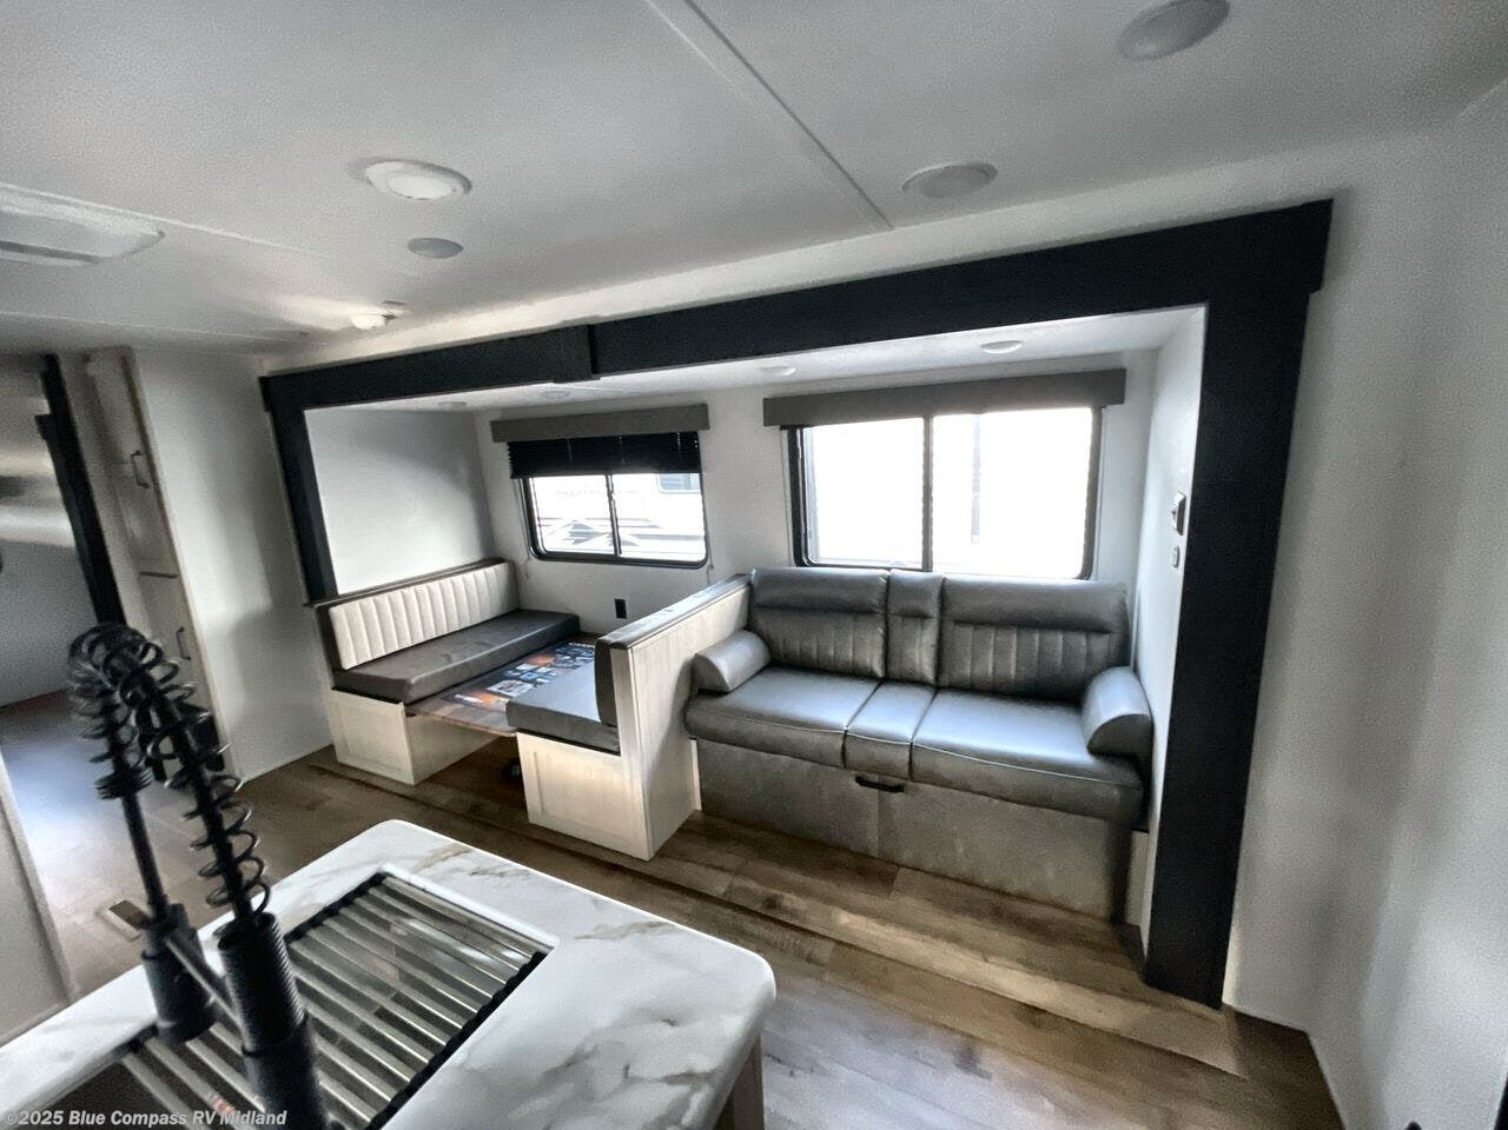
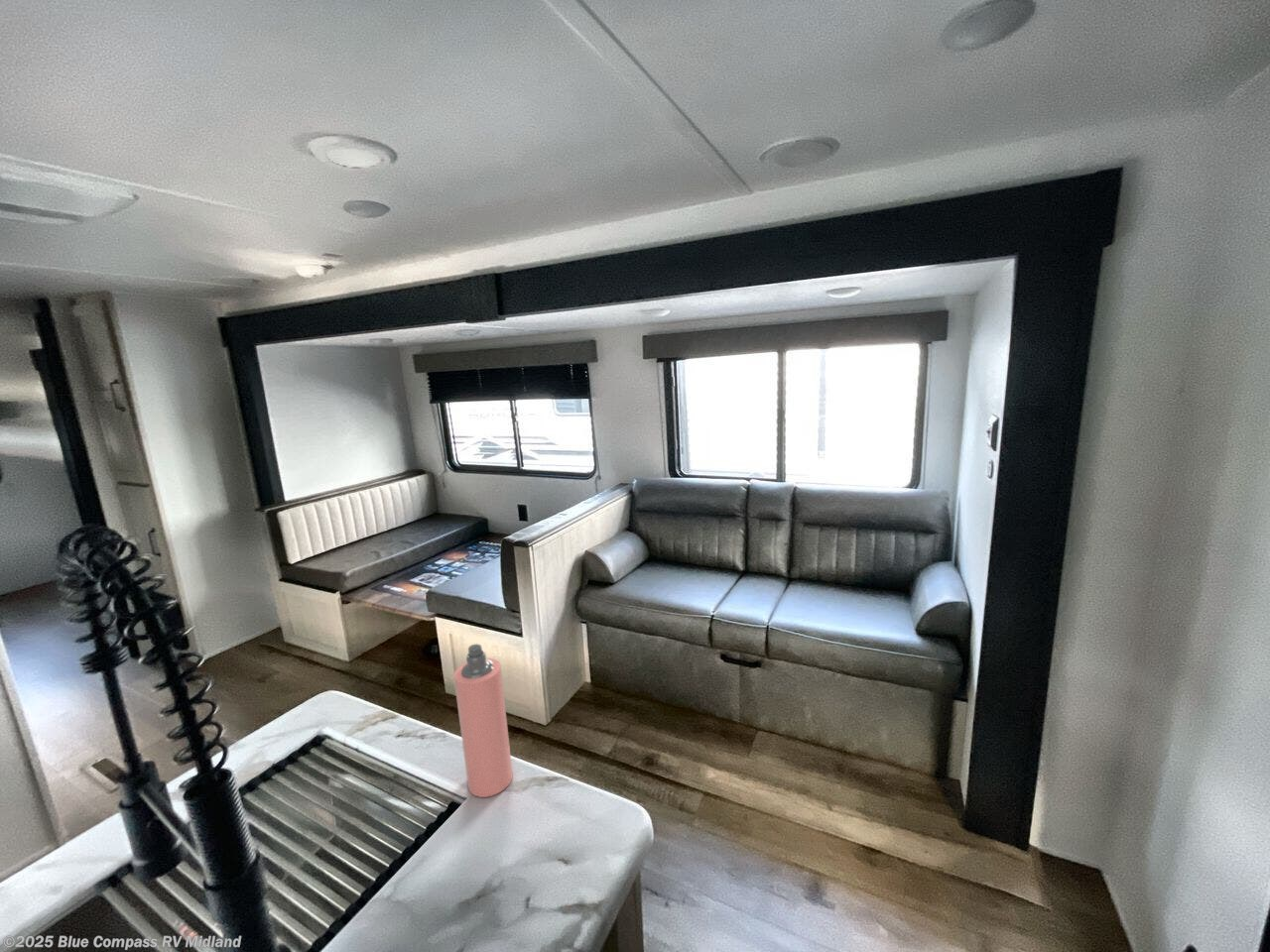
+ spray bottle (482, 715)
